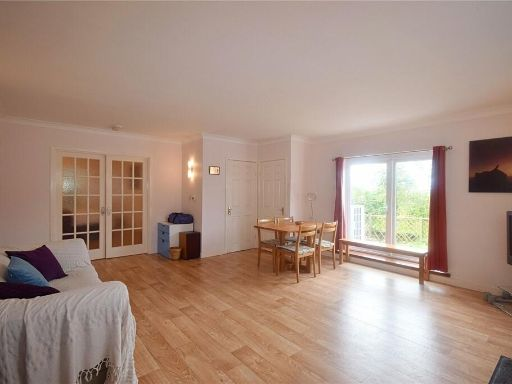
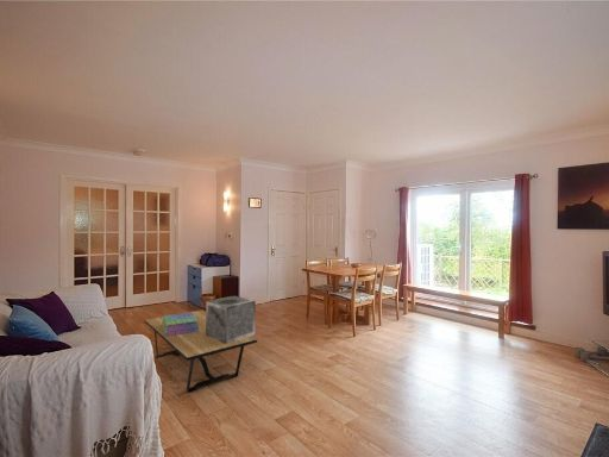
+ decorative box (231, 318)
+ stack of books (180, 324)
+ coffee table (195, 346)
